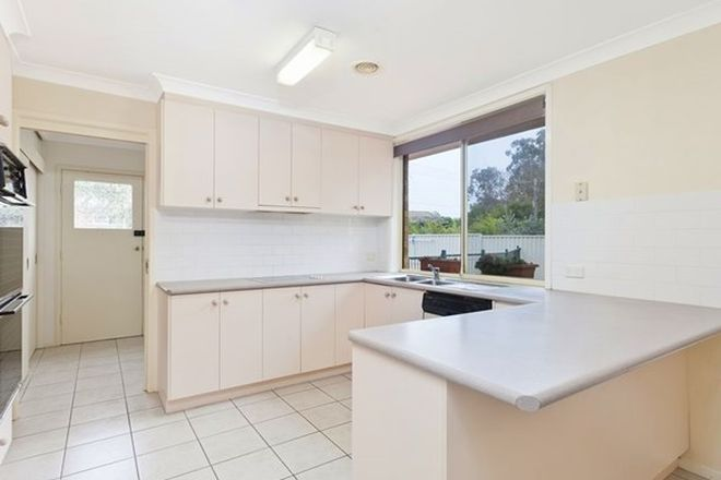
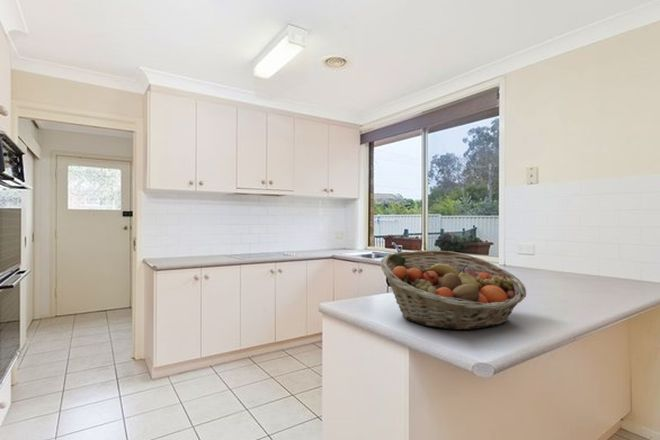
+ fruit basket (450, 285)
